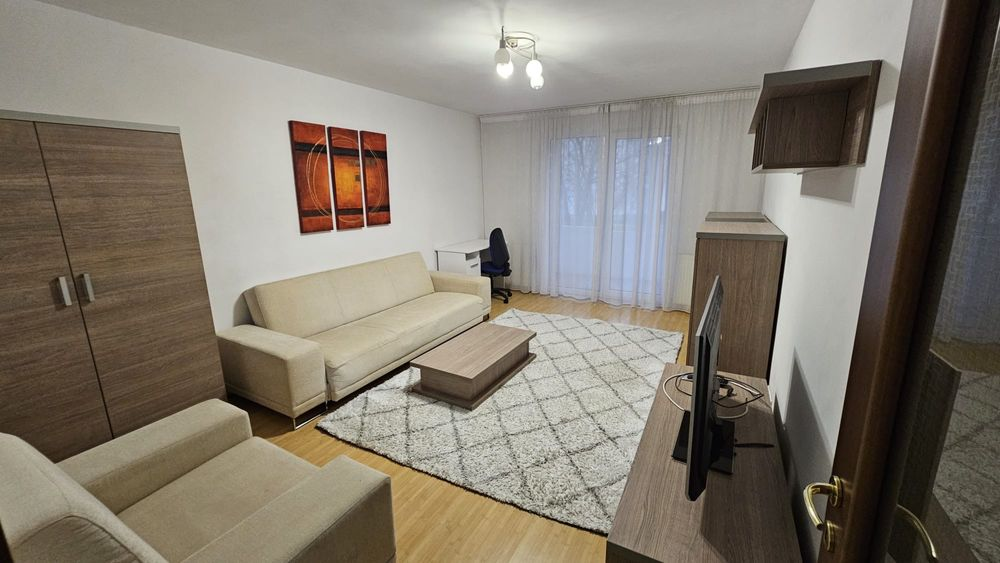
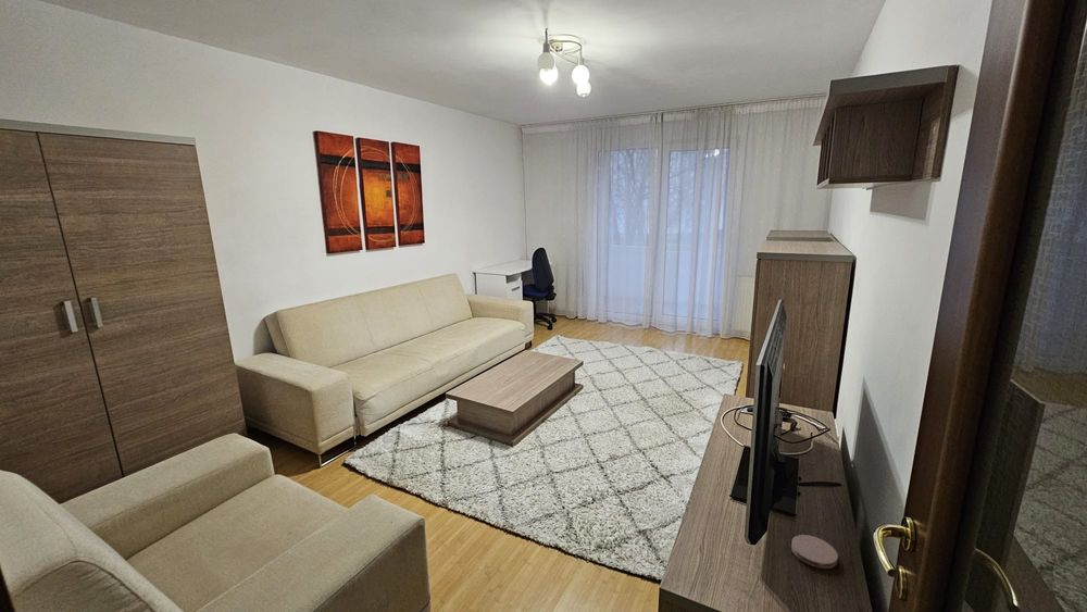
+ coaster (813, 550)
